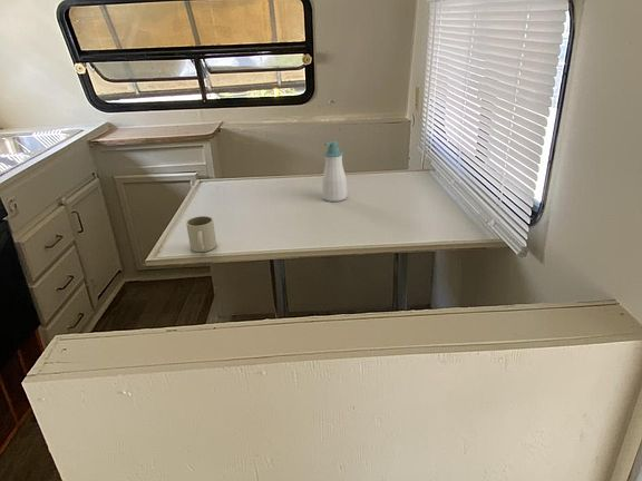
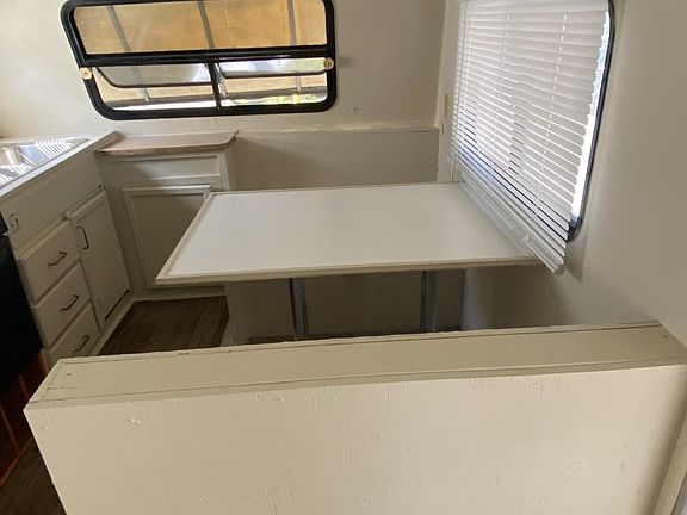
- soap bottle (333, 170)
- mug (201, 236)
